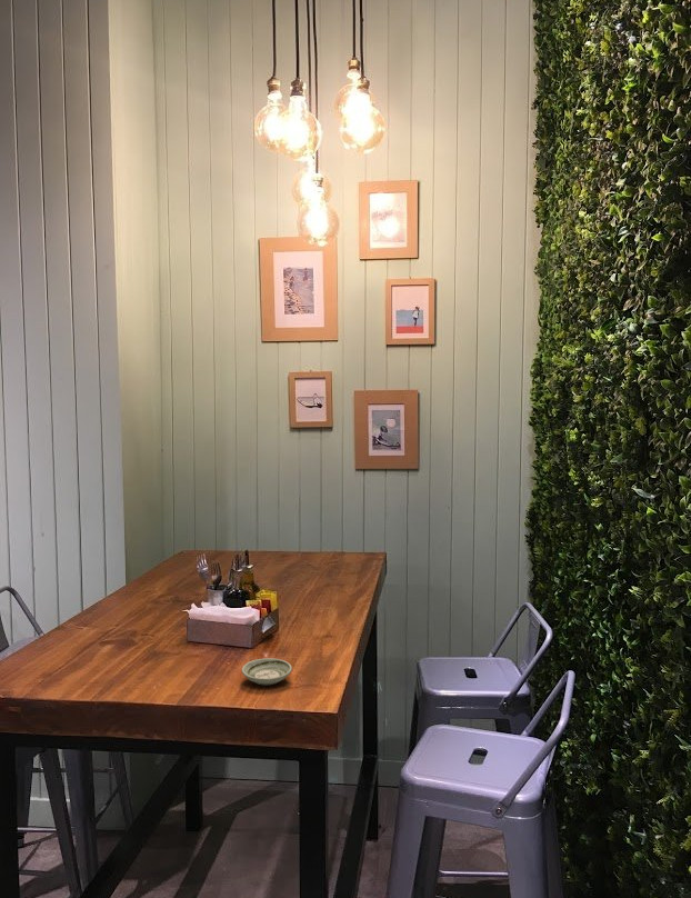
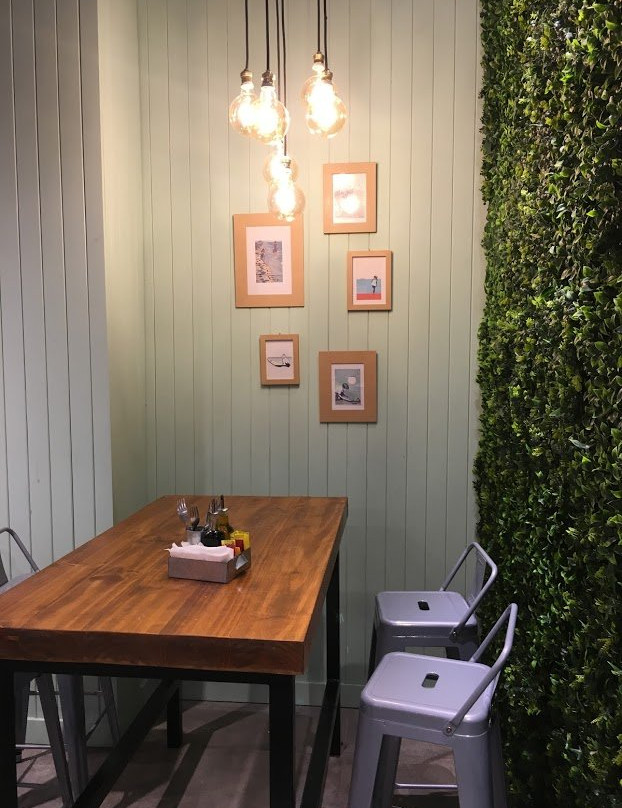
- saucer (267, 674)
